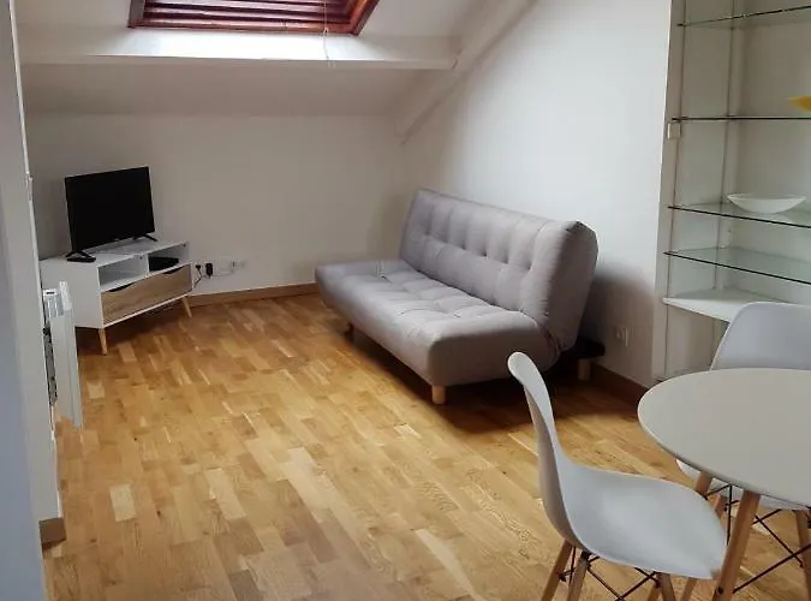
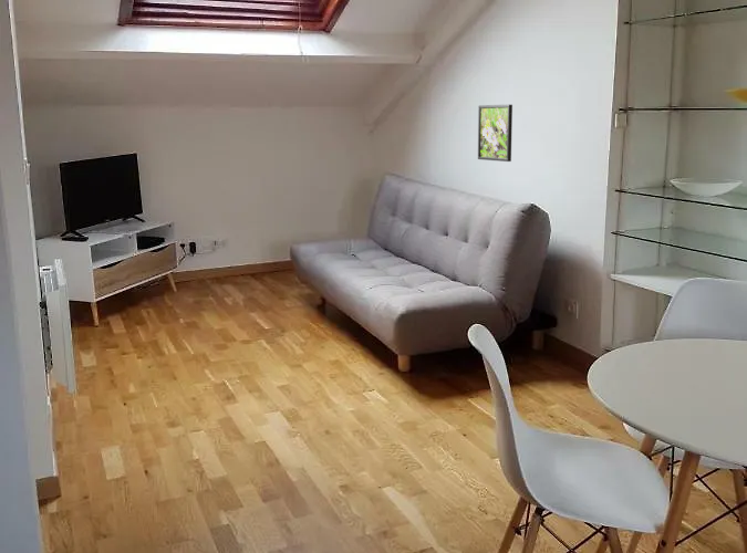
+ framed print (494, 133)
